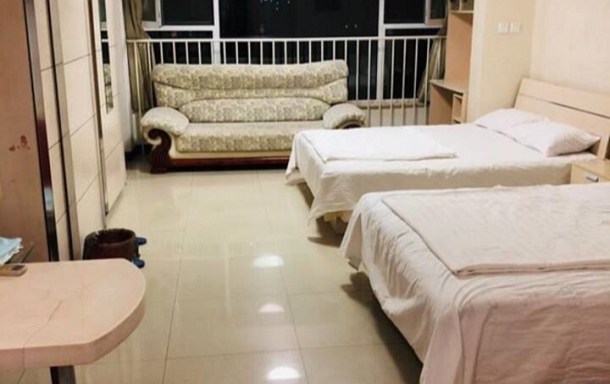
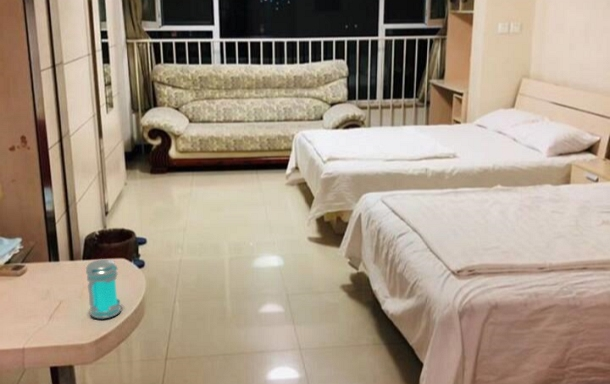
+ jar (103, 287)
